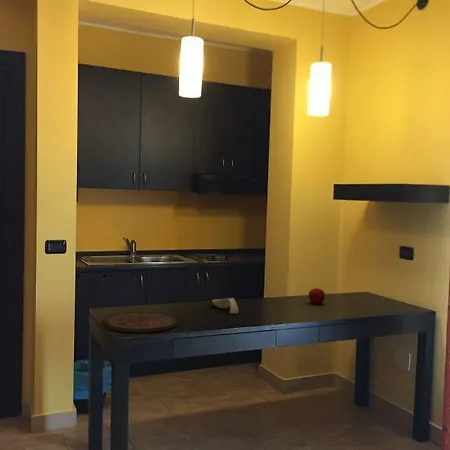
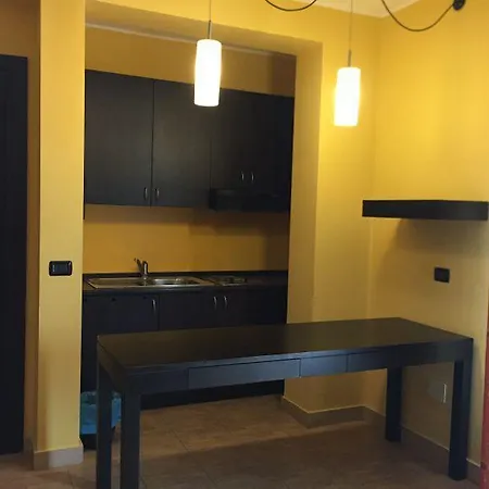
- spoon rest (226, 302)
- cutting board (139, 321)
- fruit (316, 295)
